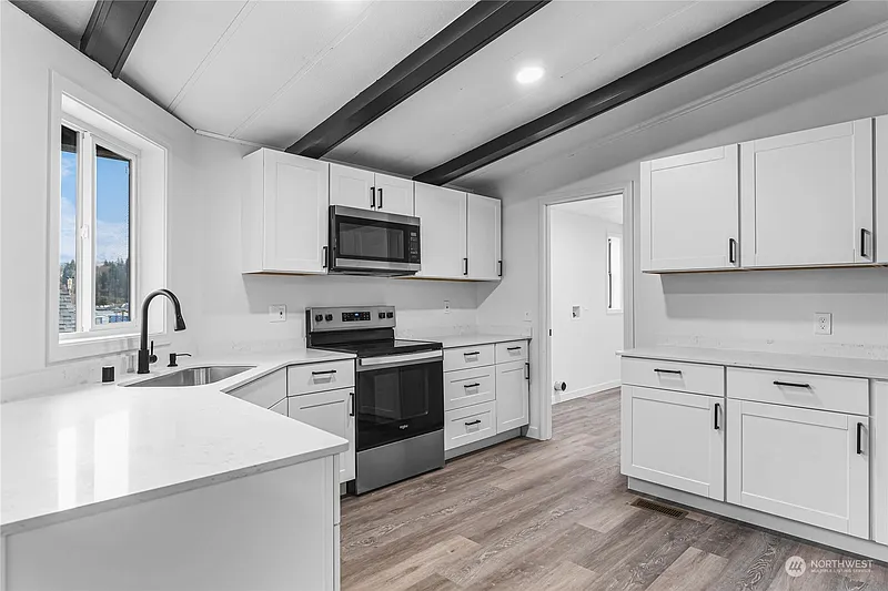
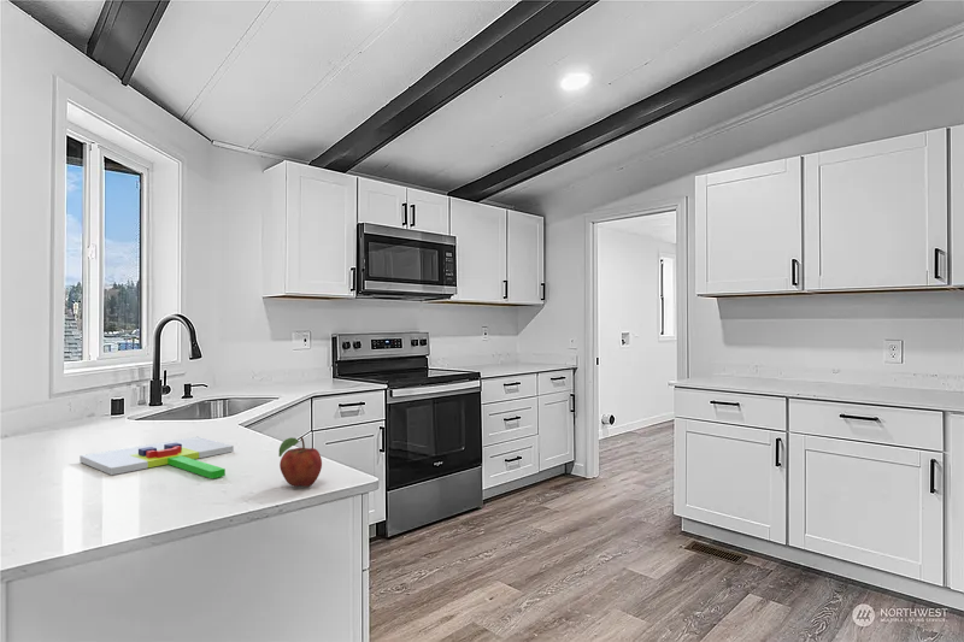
+ chopping board (178, 455)
+ fruit (298, 460)
